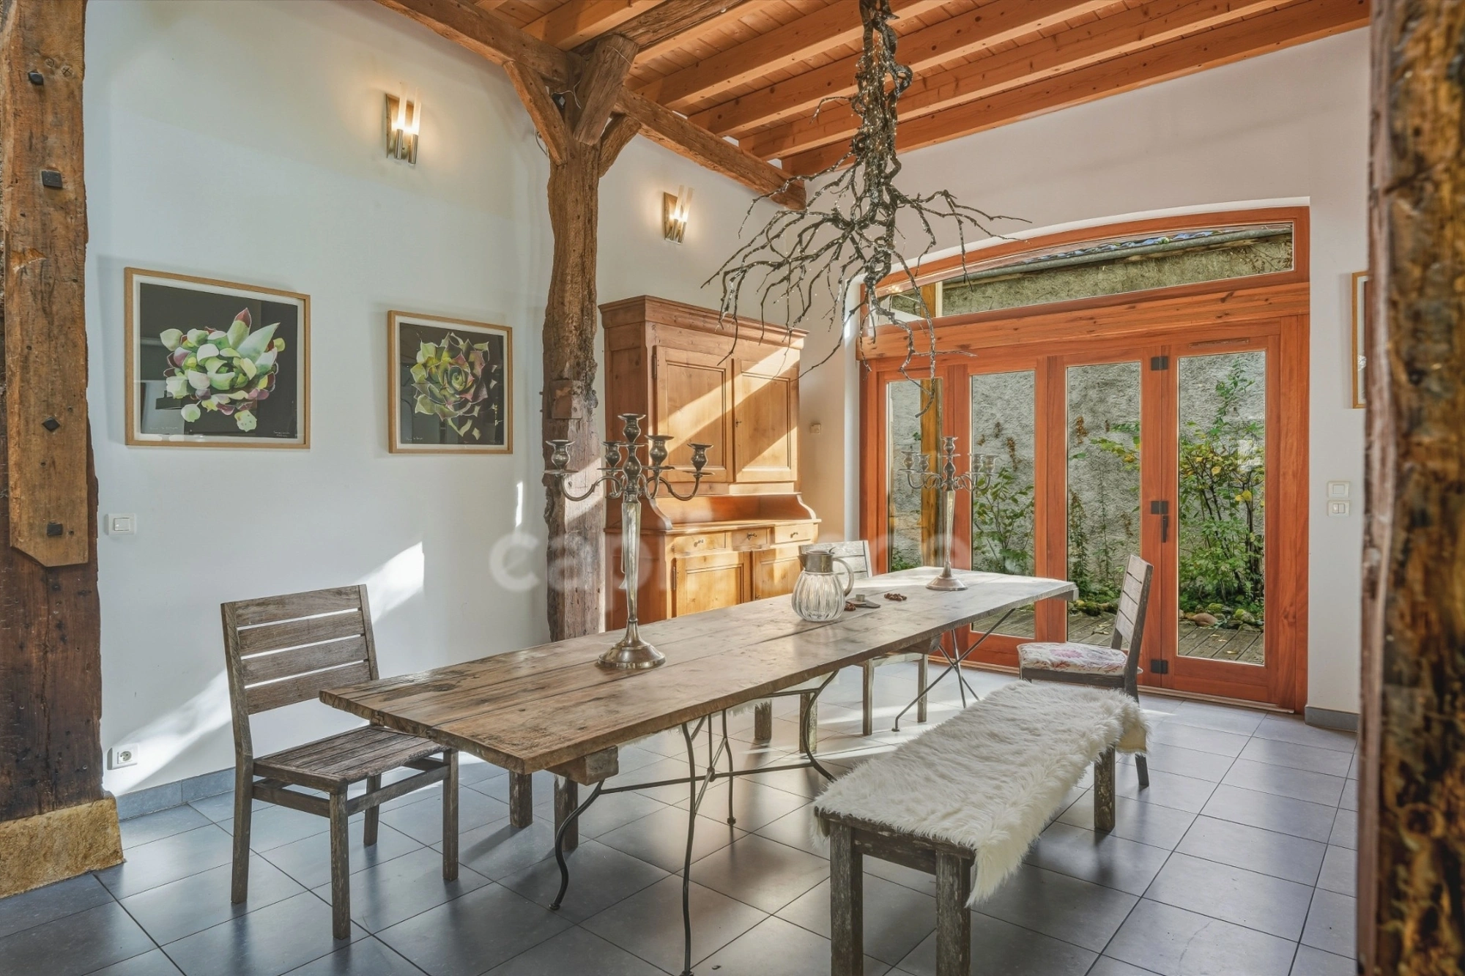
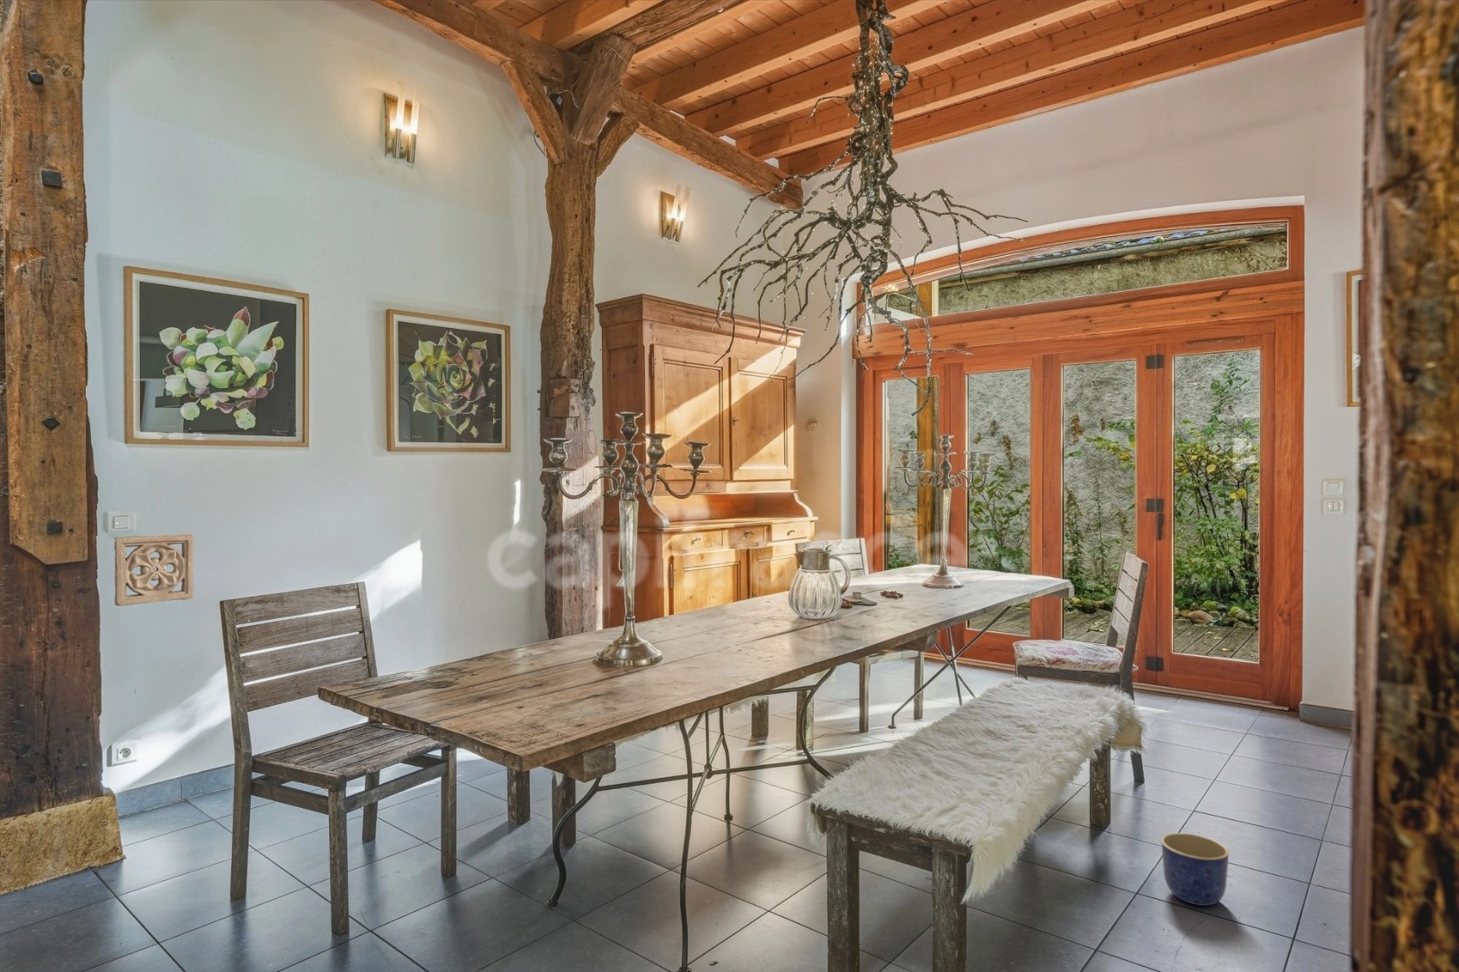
+ wall ornament (154, 568)
+ planter (1194, 871)
